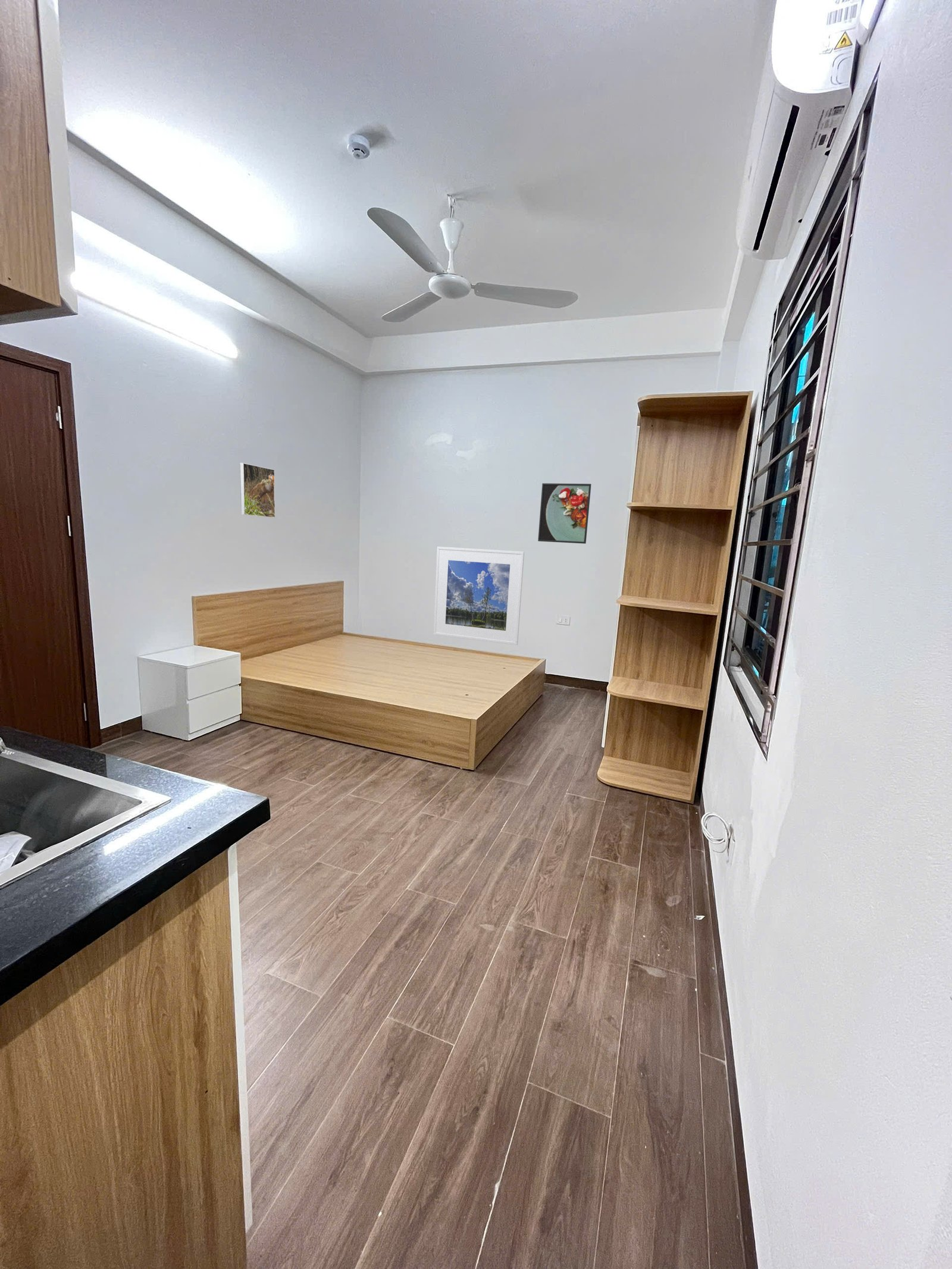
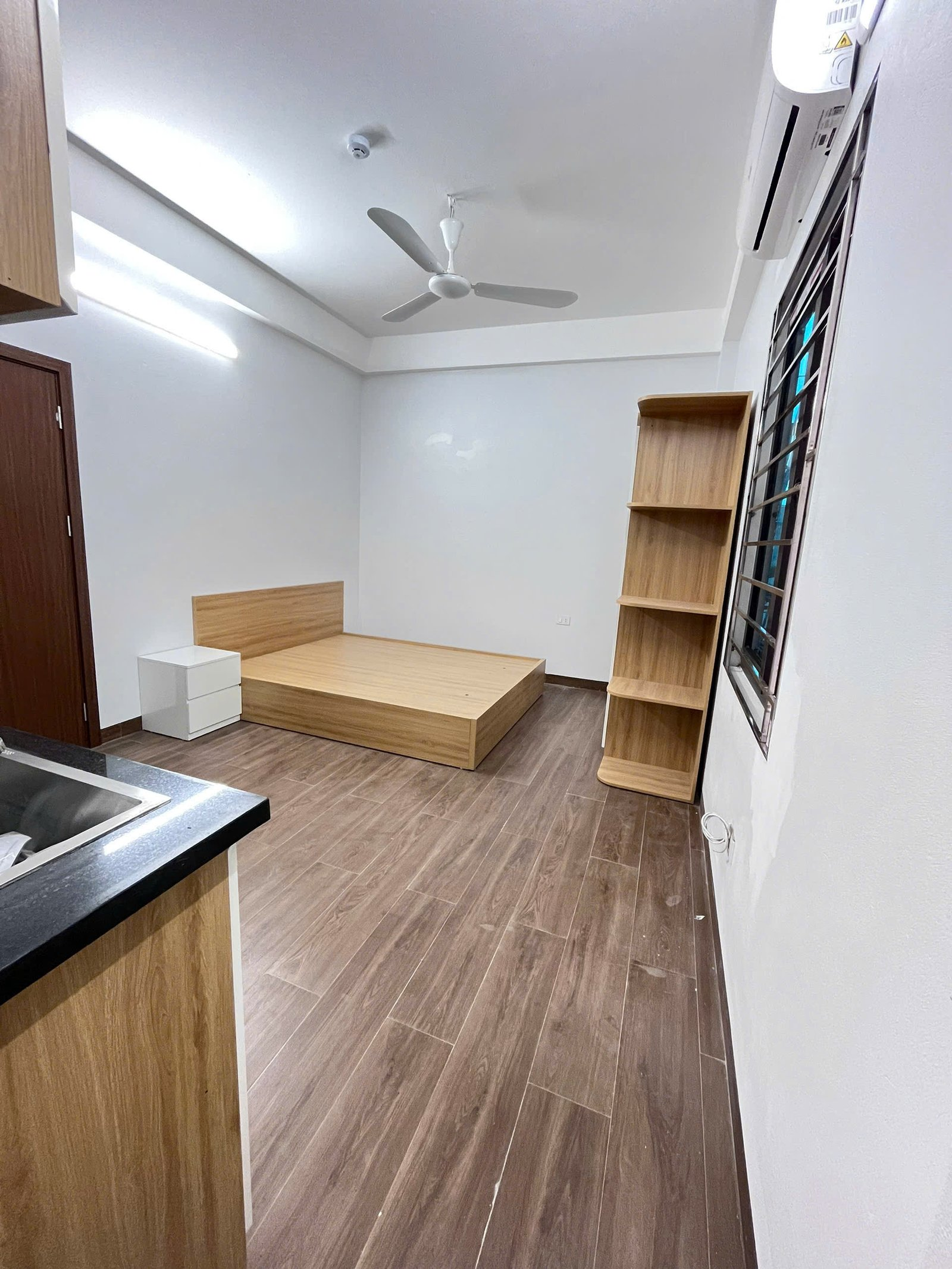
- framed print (563, 513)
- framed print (258, 491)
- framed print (477, 595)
